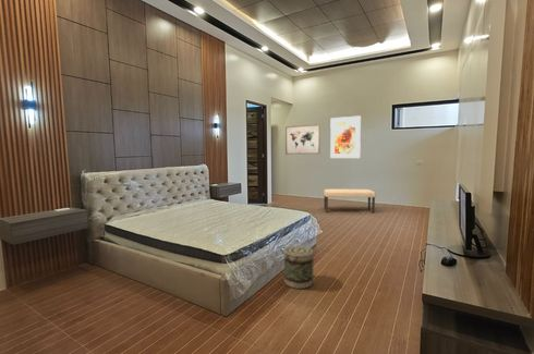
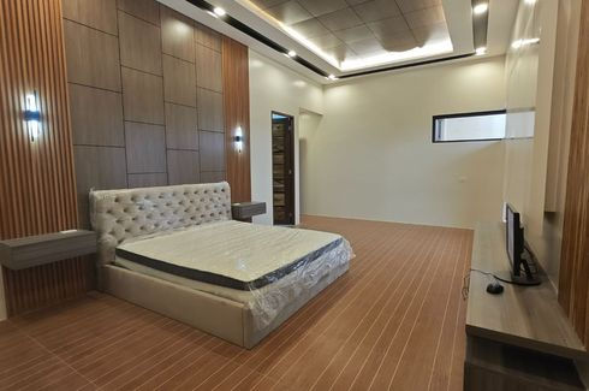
- wall art (302, 139)
- bench (348, 196)
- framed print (344, 137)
- basket (298, 265)
